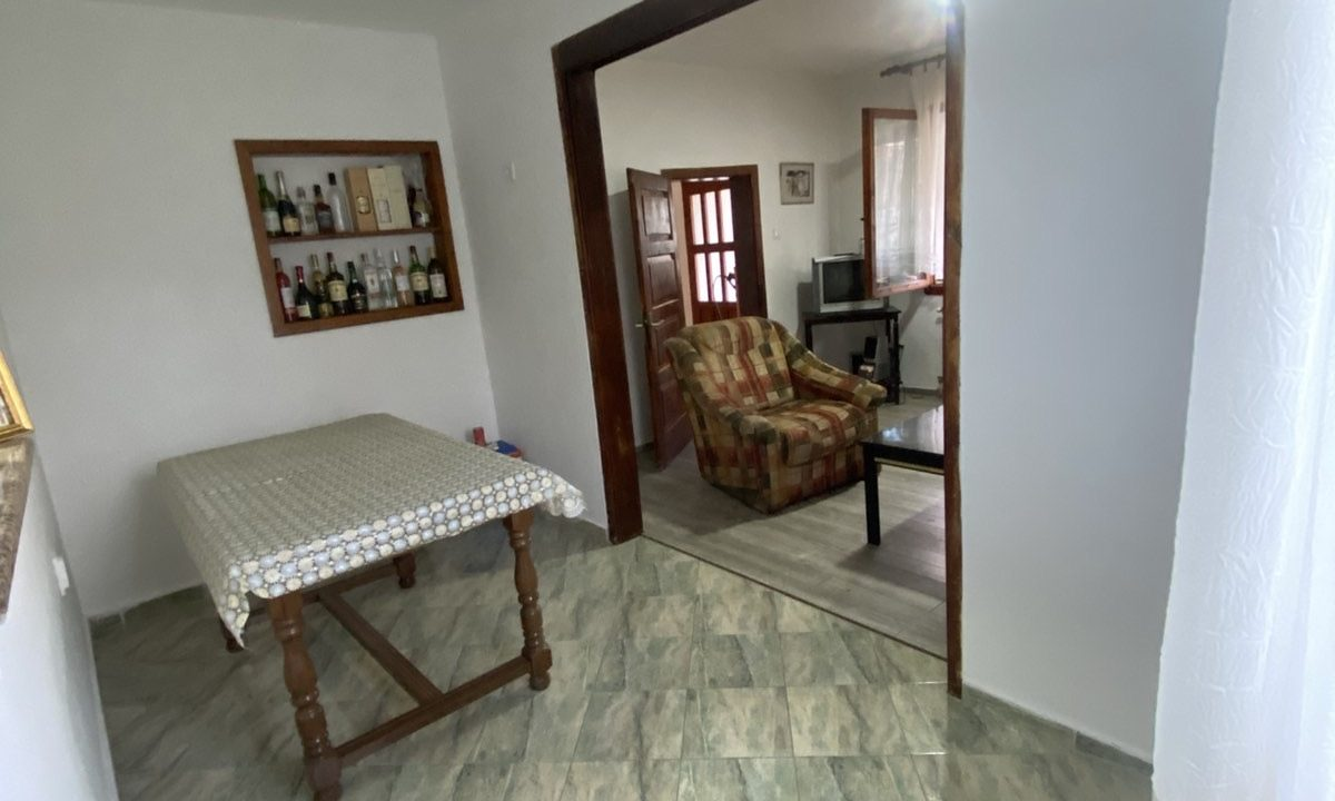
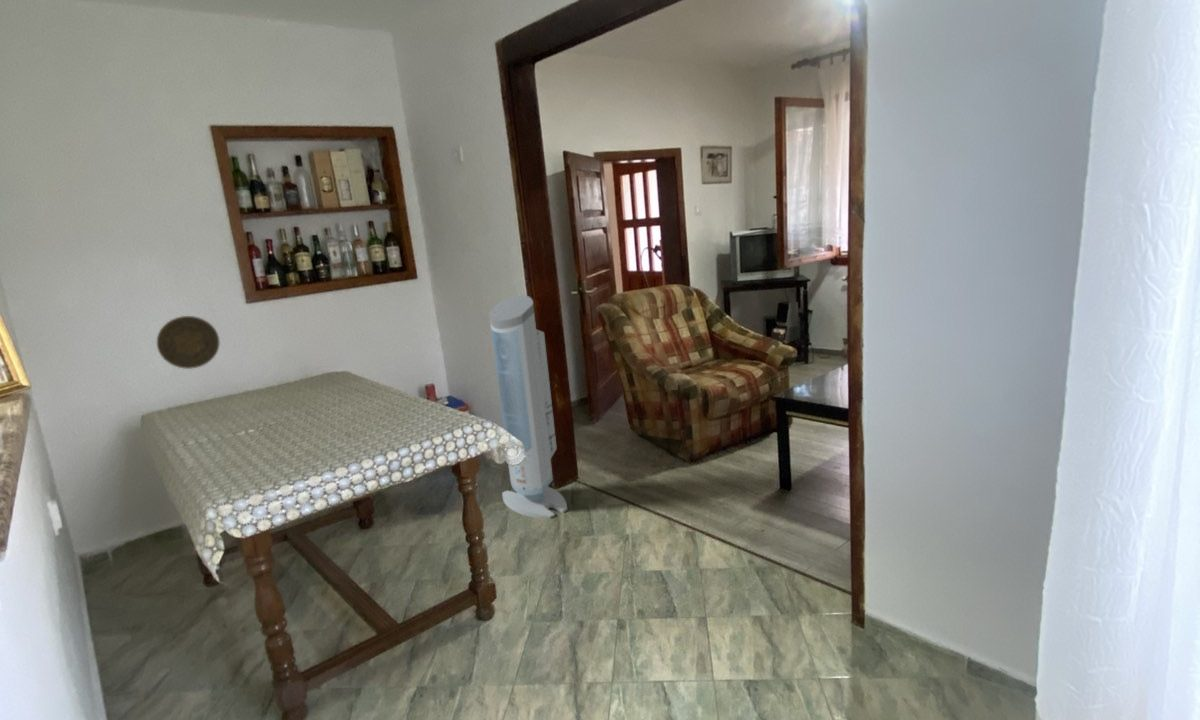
+ decorative plate (189, 342)
+ air purifier (522, 403)
